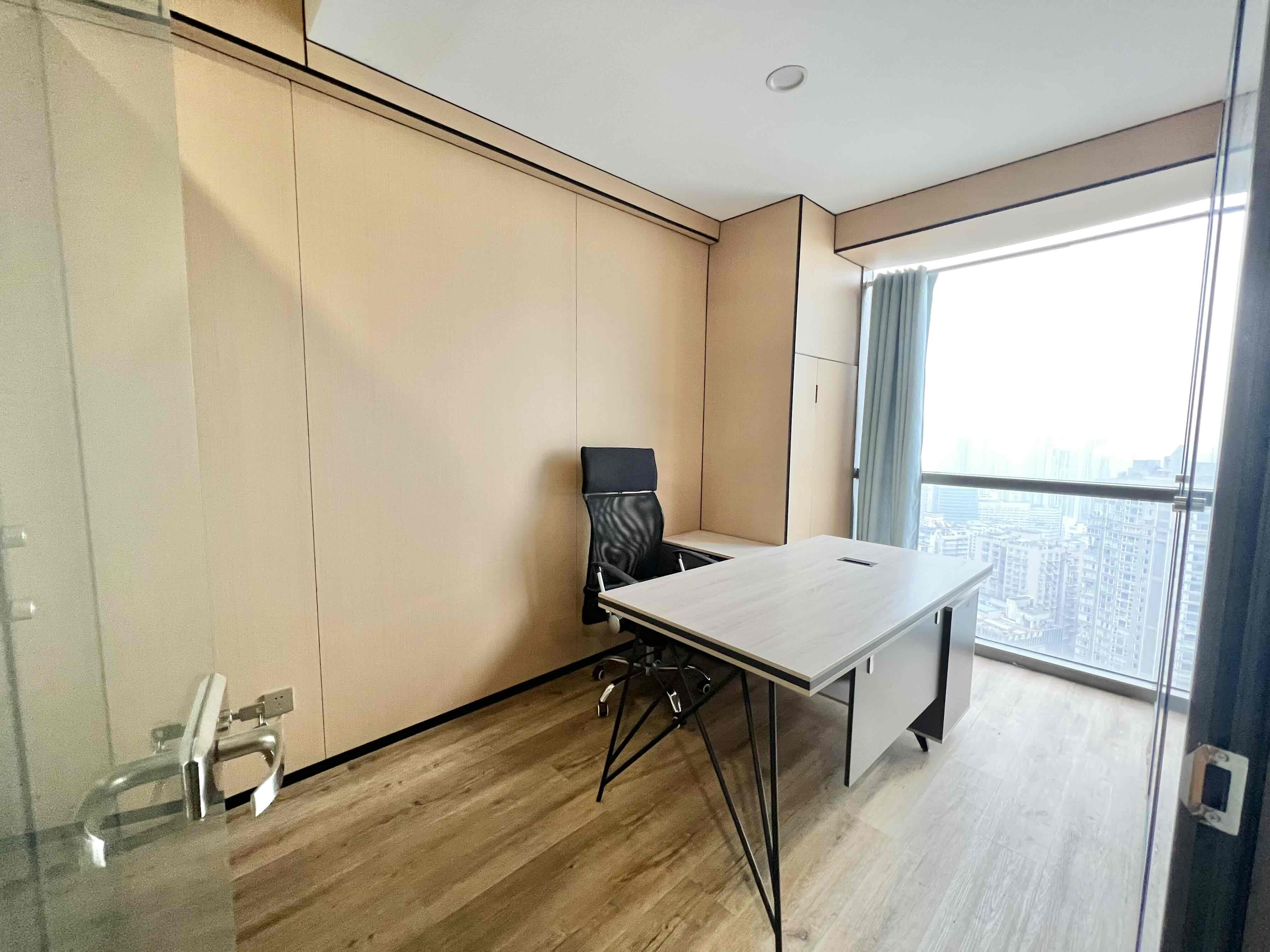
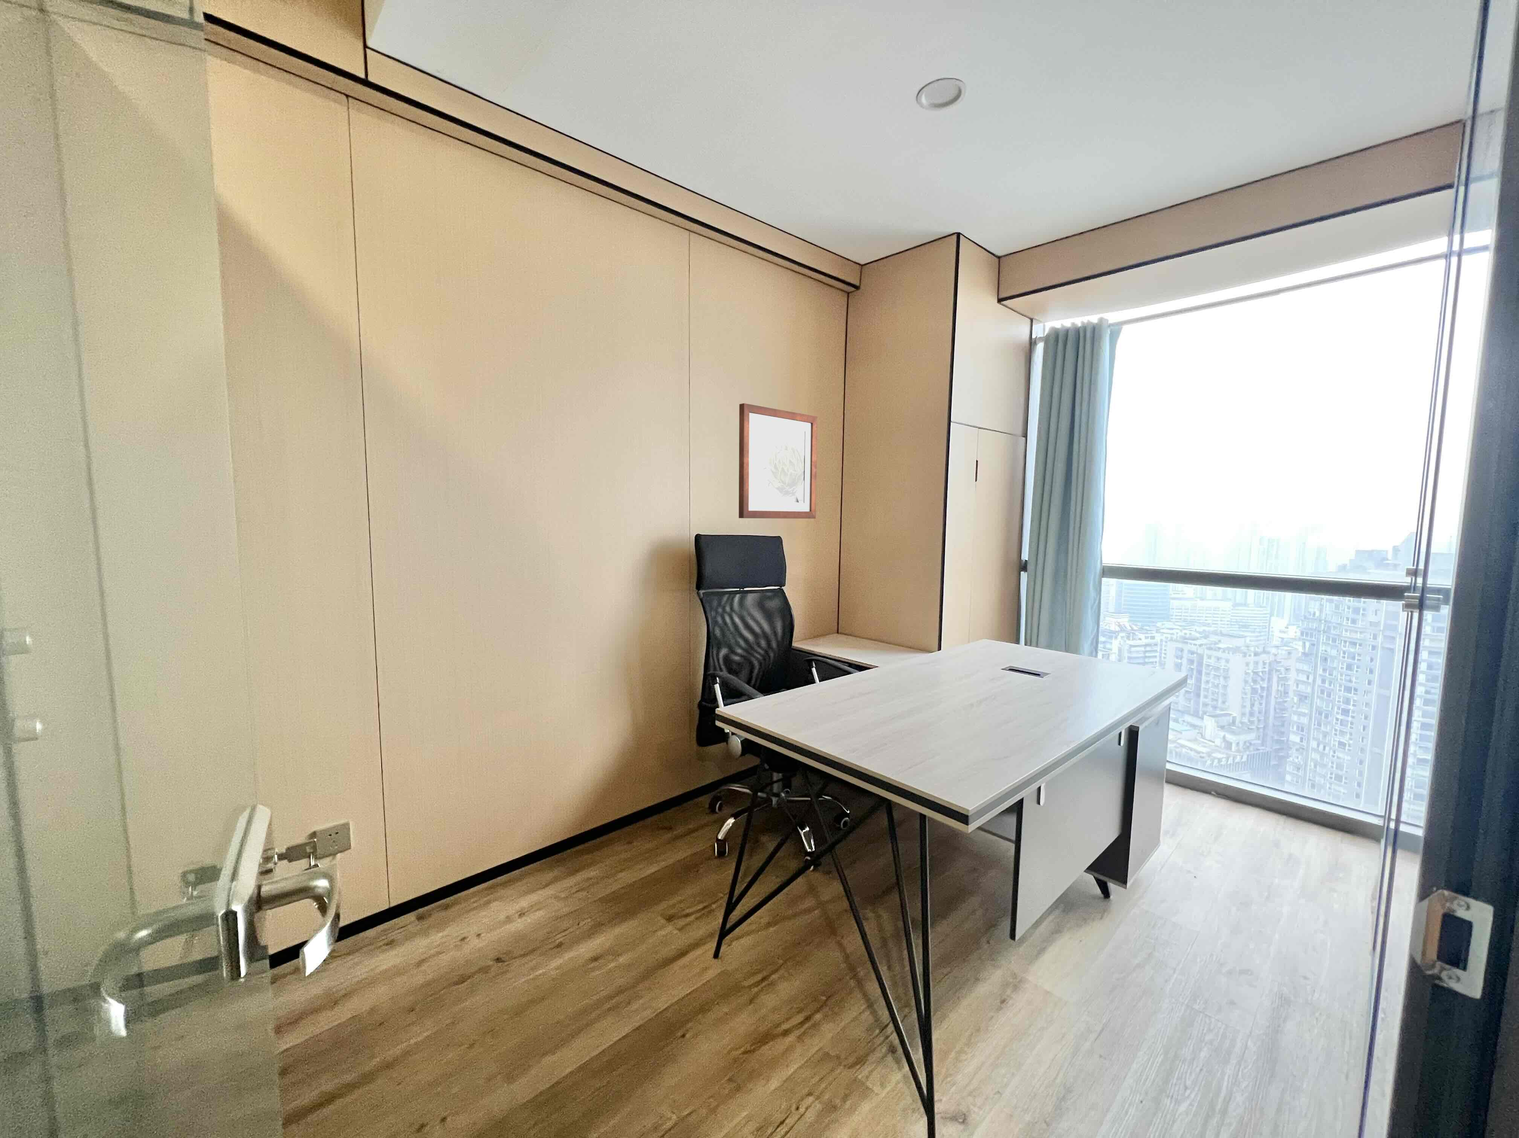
+ wall art (780, 465)
